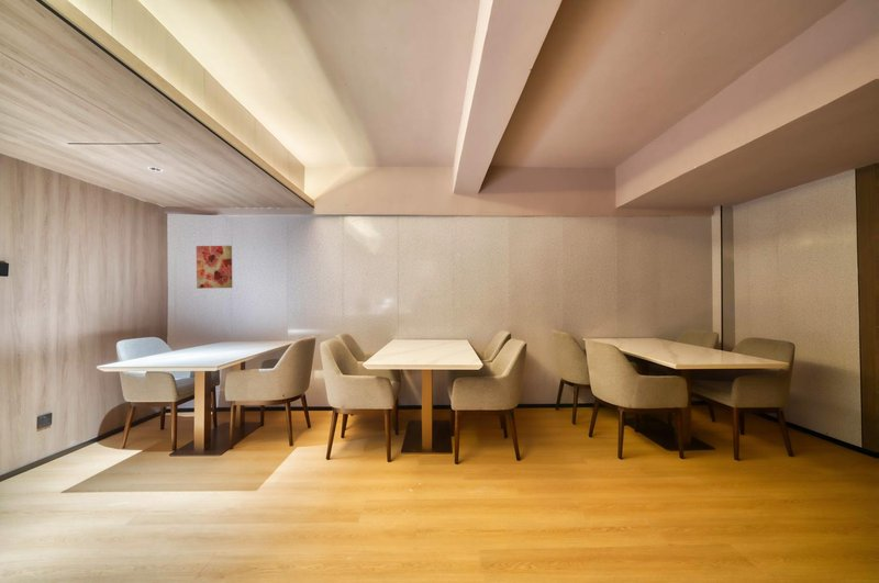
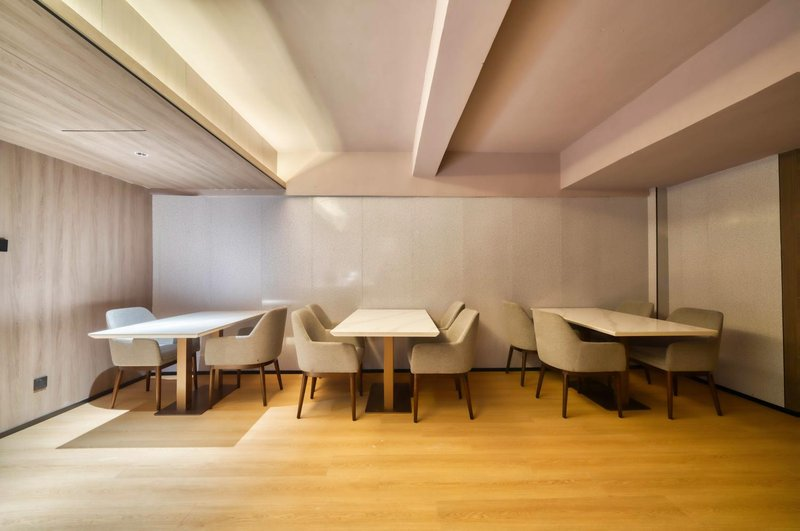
- wall art (214, 267)
